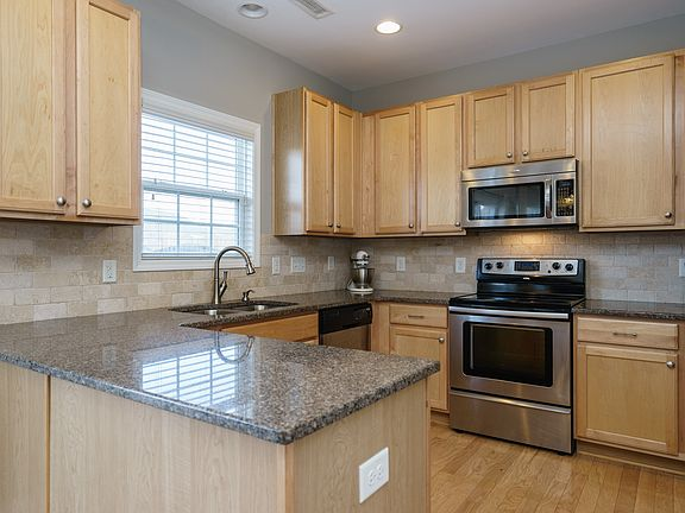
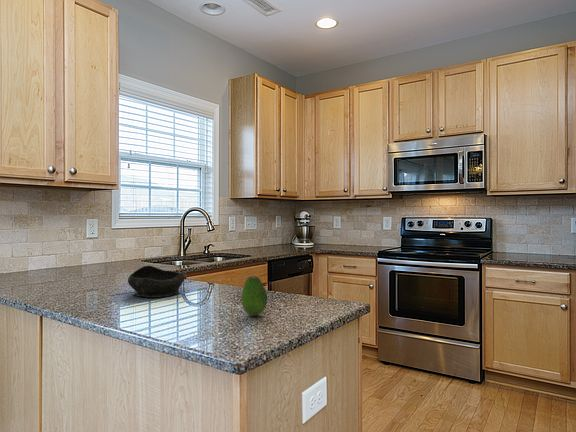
+ bowl (155, 280)
+ fruit (254, 295)
